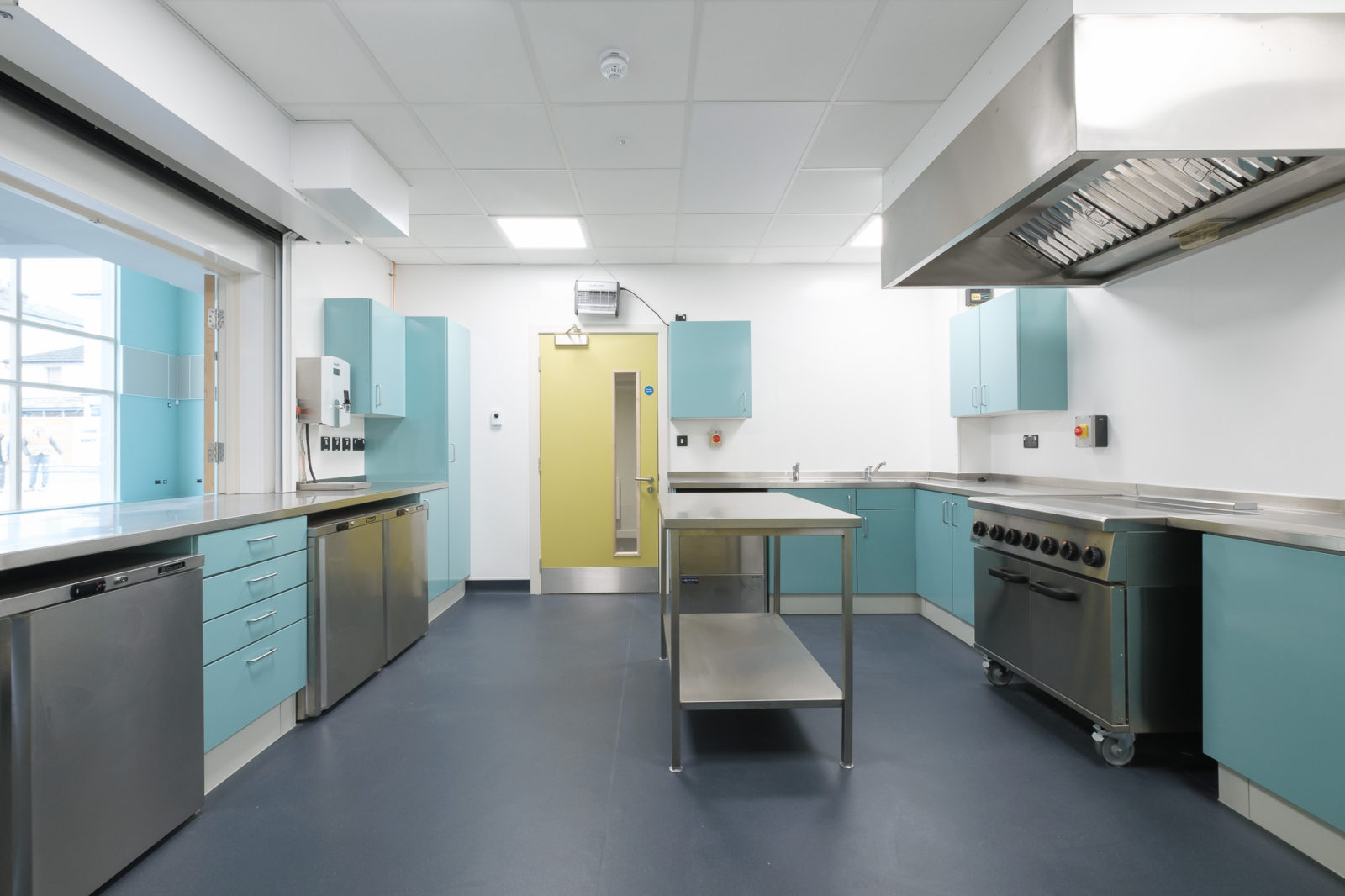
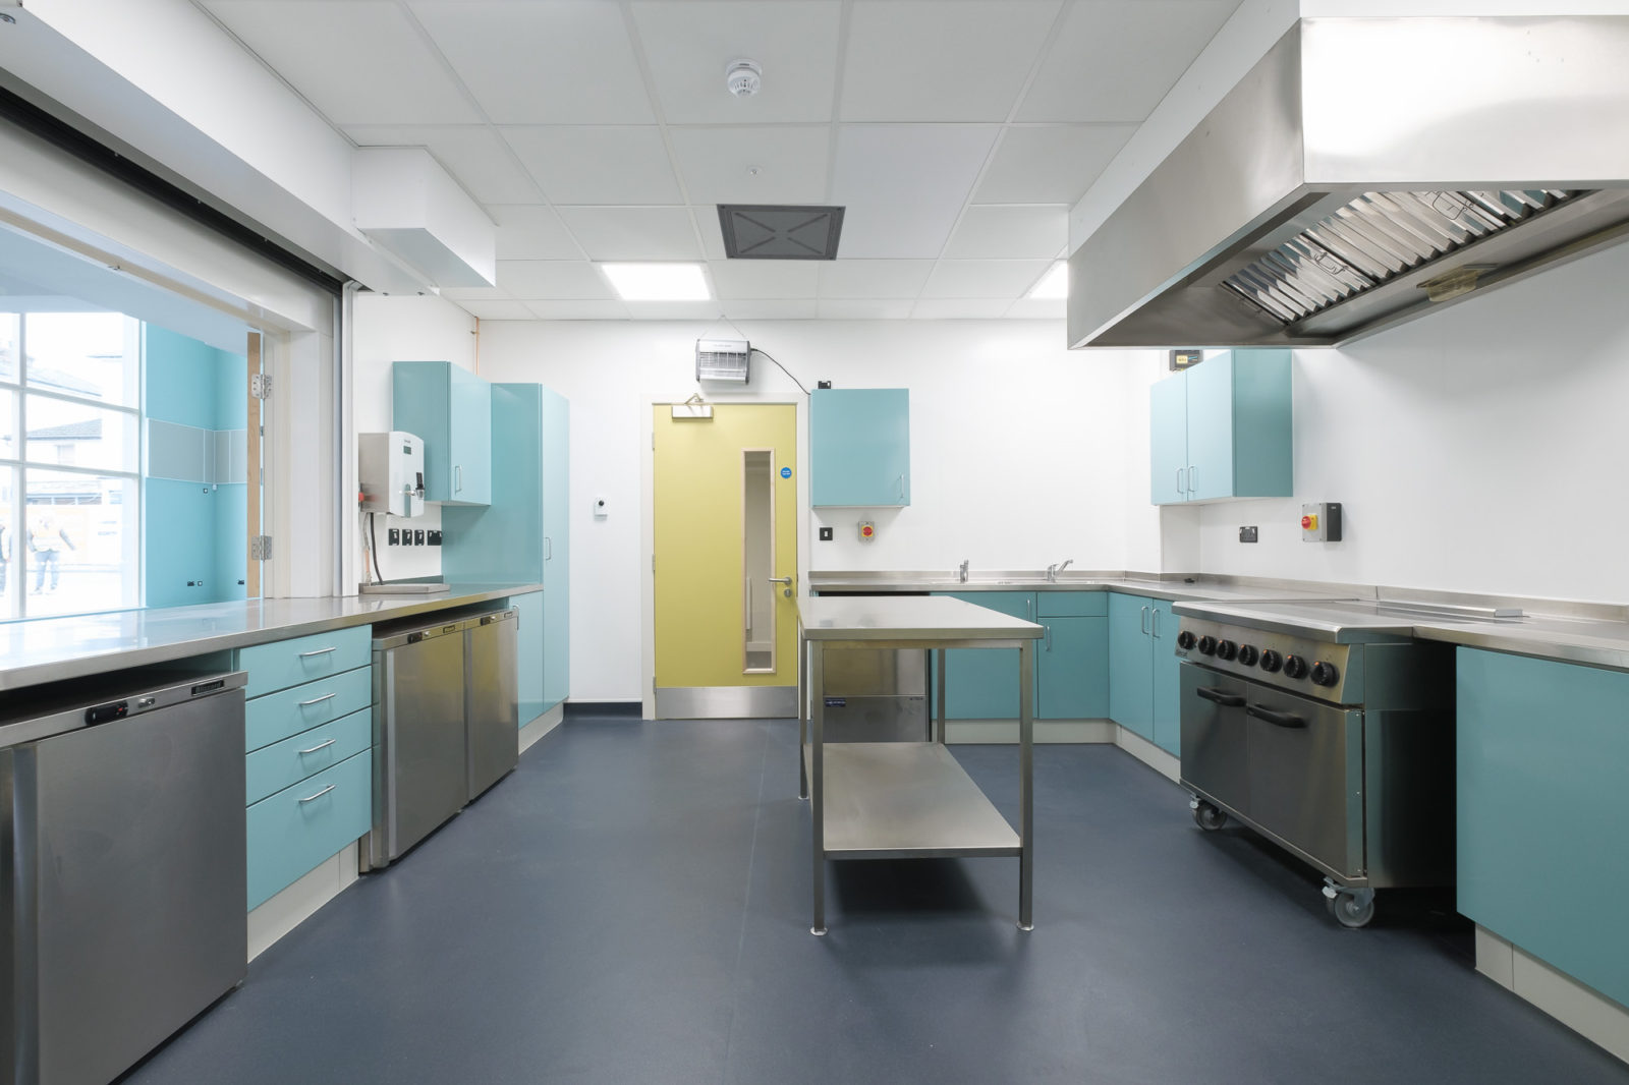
+ ceiling vent (781, 234)
